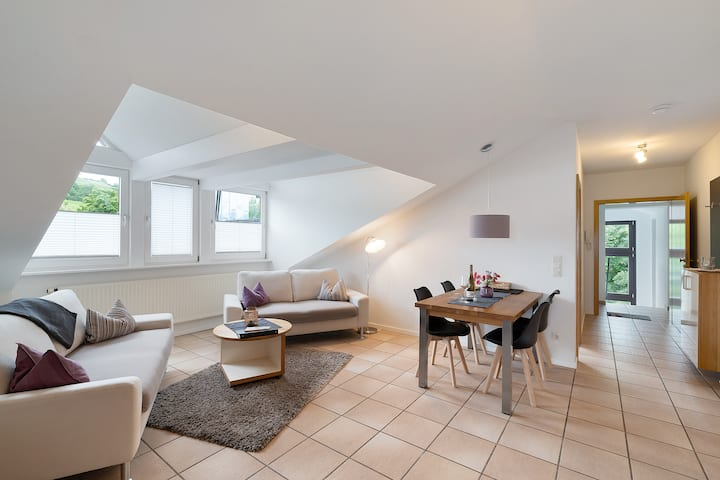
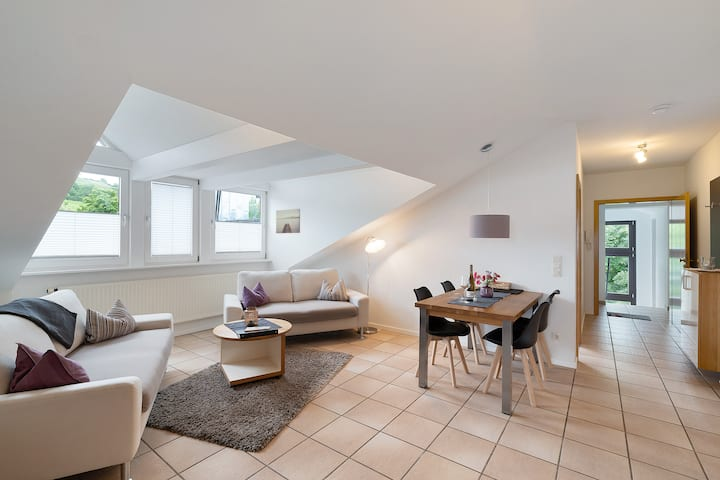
+ wall art (287, 221)
